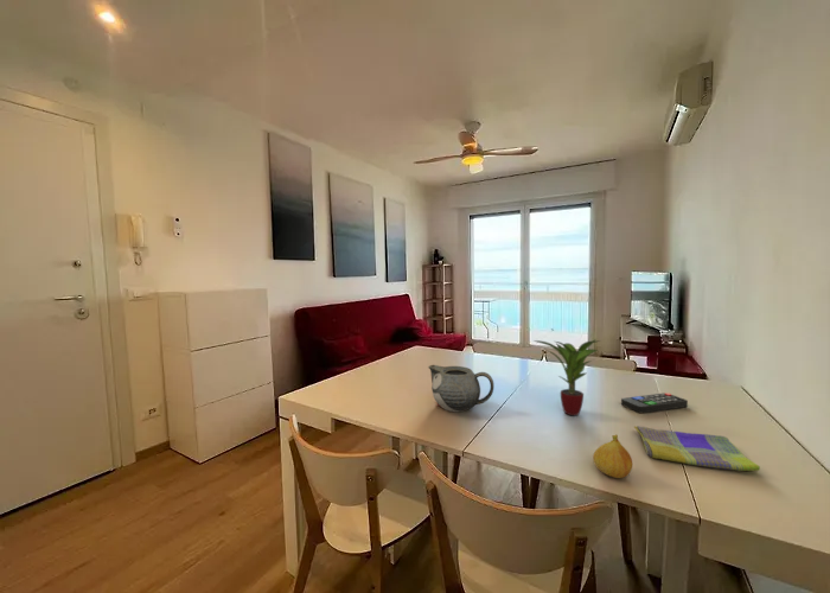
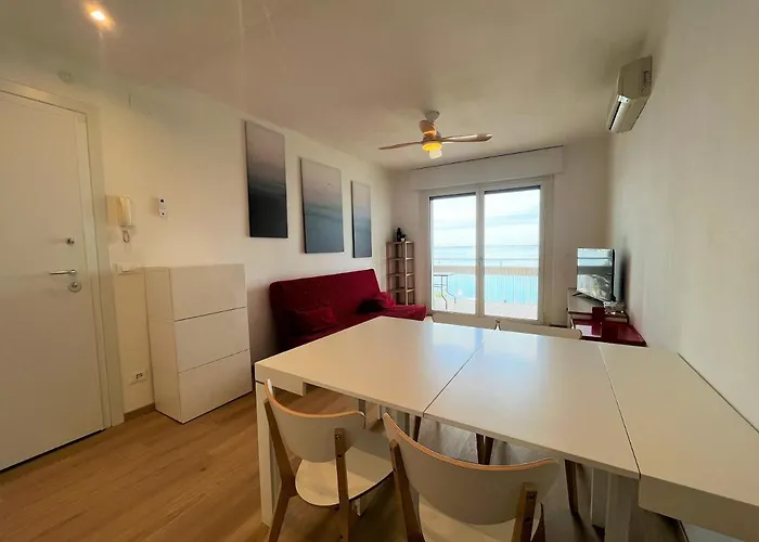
- fruit (612, 453)
- potted plant (566, 374)
- teapot (460, 387)
- remote control (653, 402)
- dish towel (689, 446)
